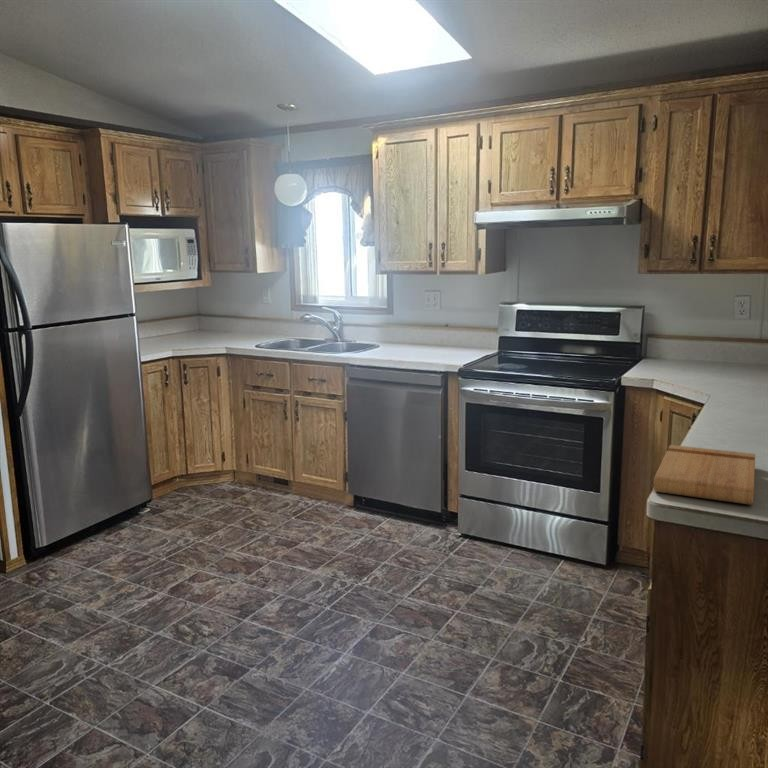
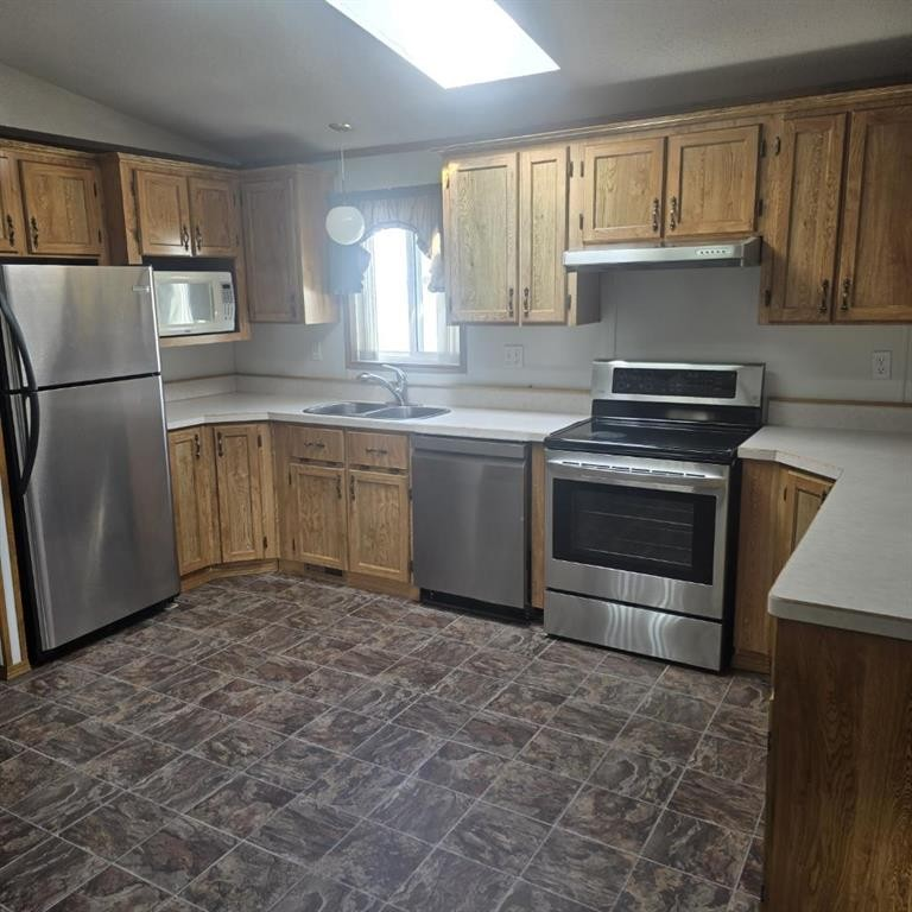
- cutting board (707, 471)
